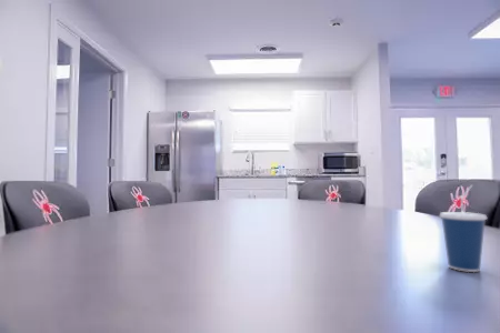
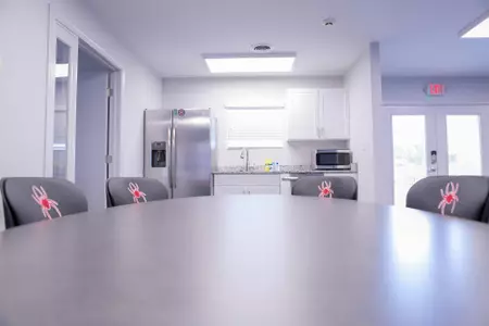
- cup (462, 225)
